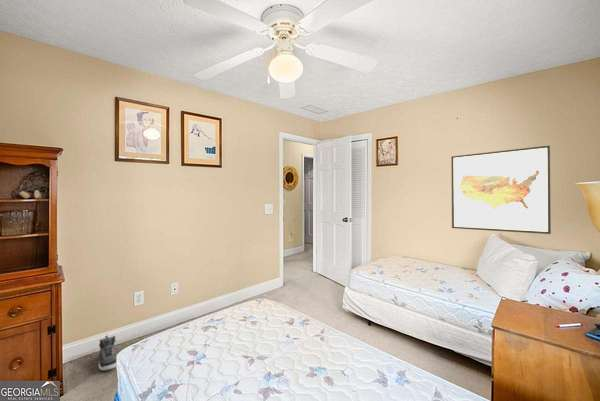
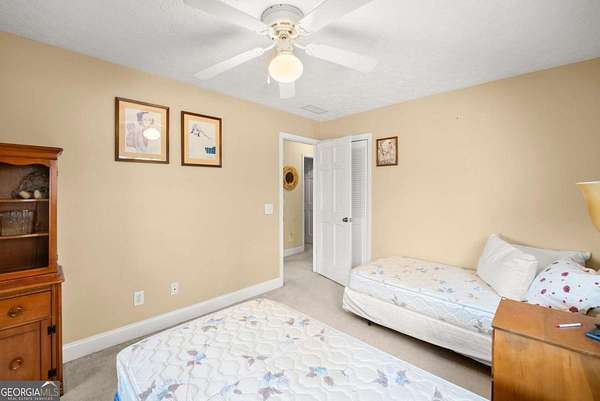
- sneaker (107, 351)
- wall art (496, 191)
